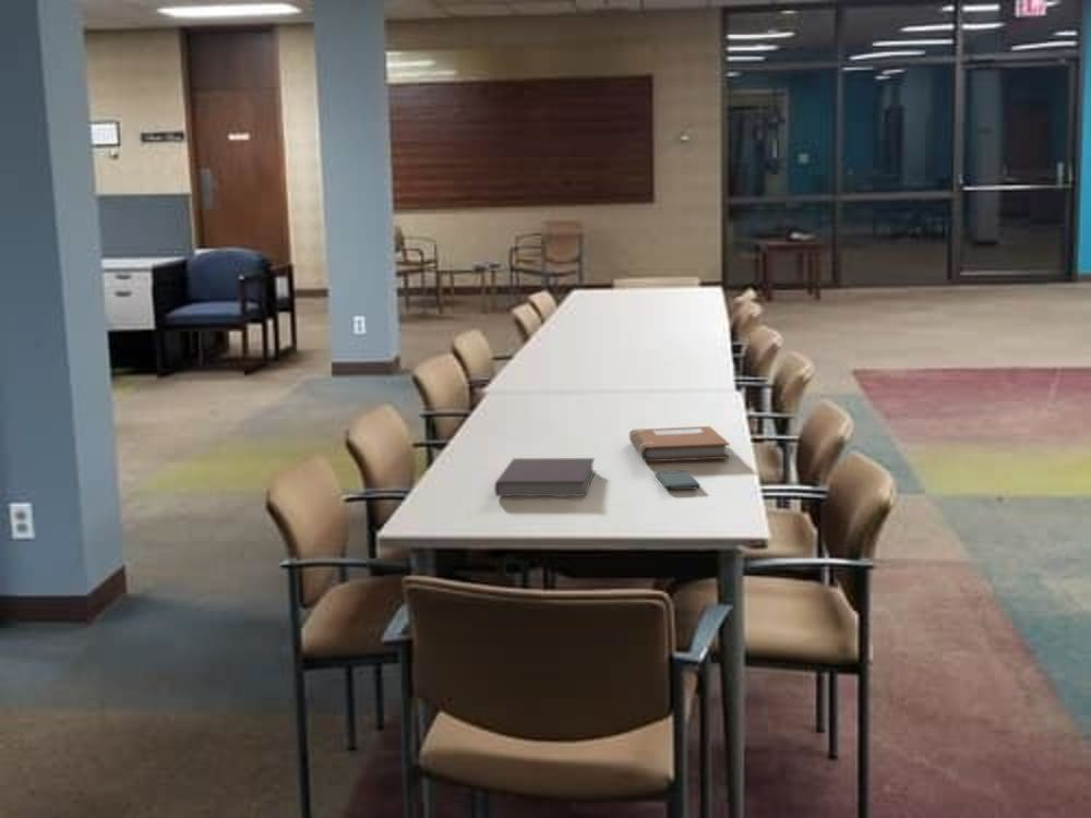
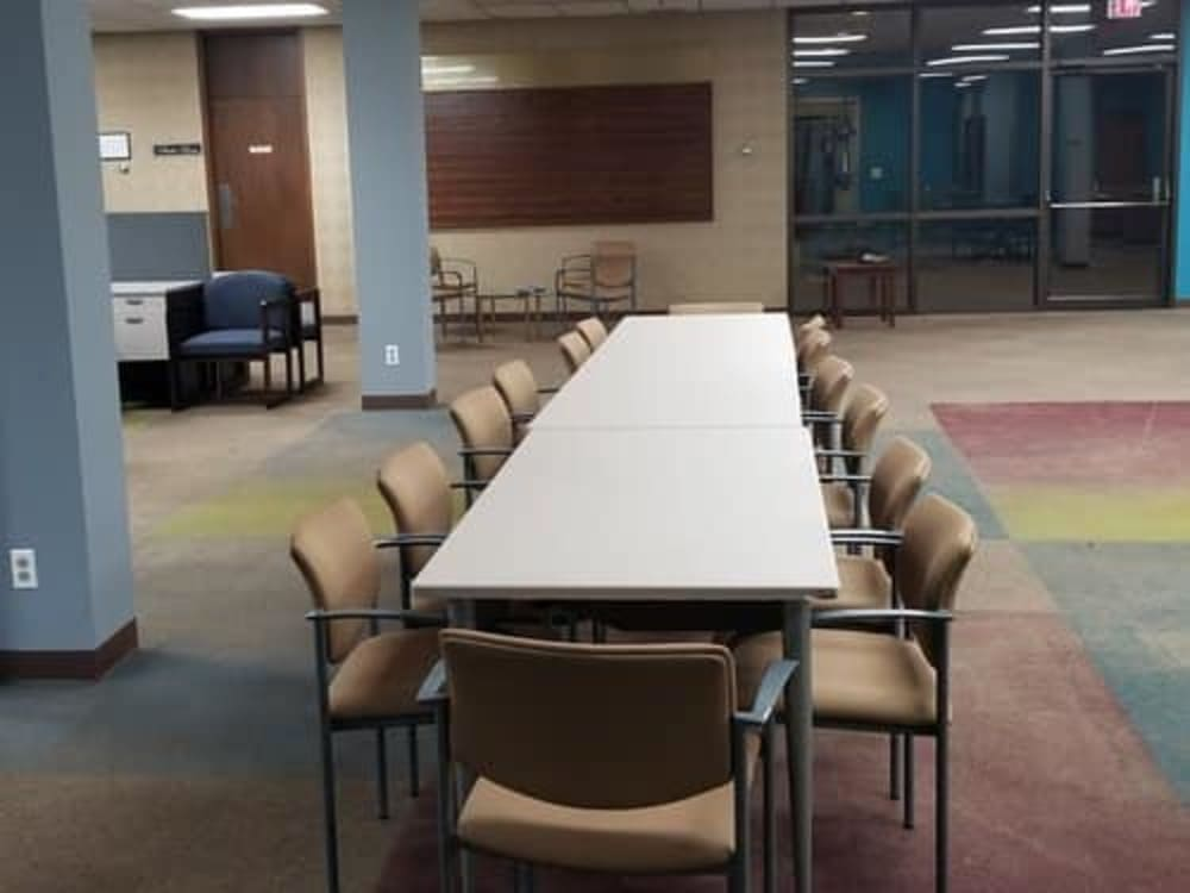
- notebook (676, 443)
- notebook (547, 476)
- smartphone (676, 480)
